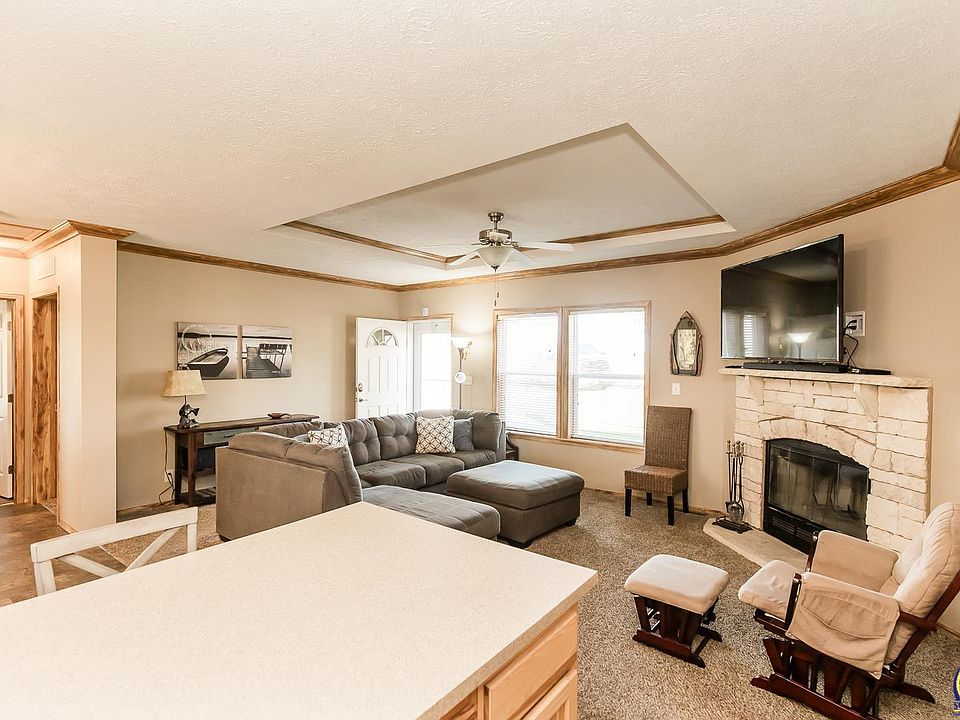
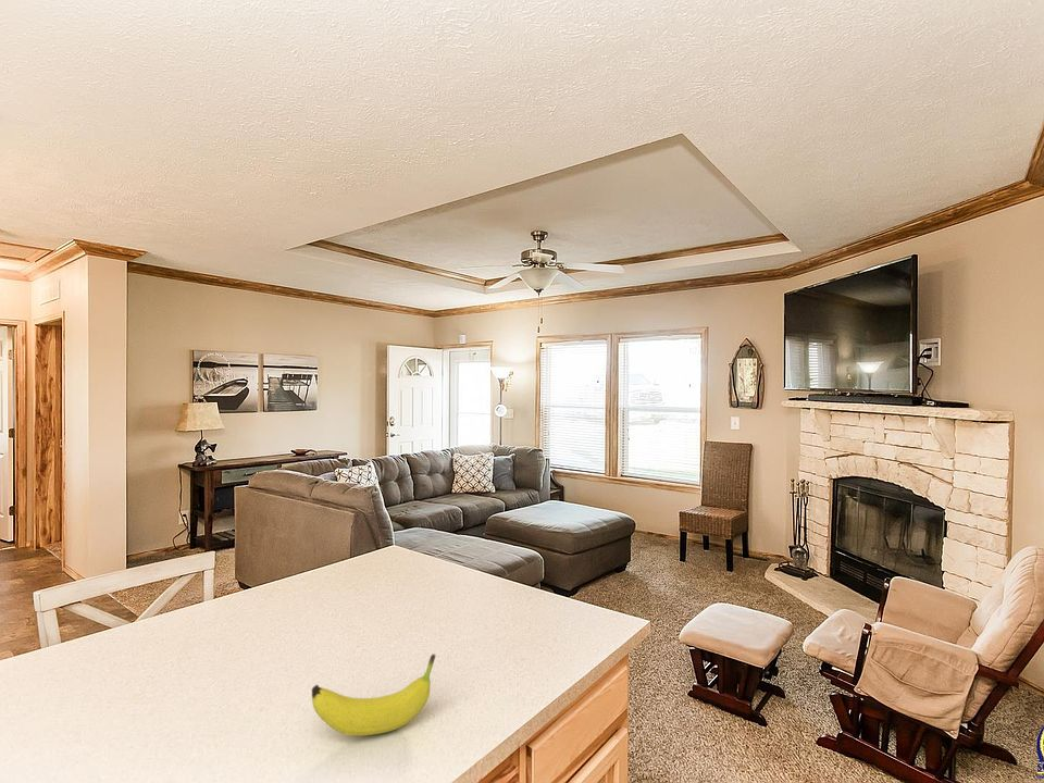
+ fruit (377, 700)
